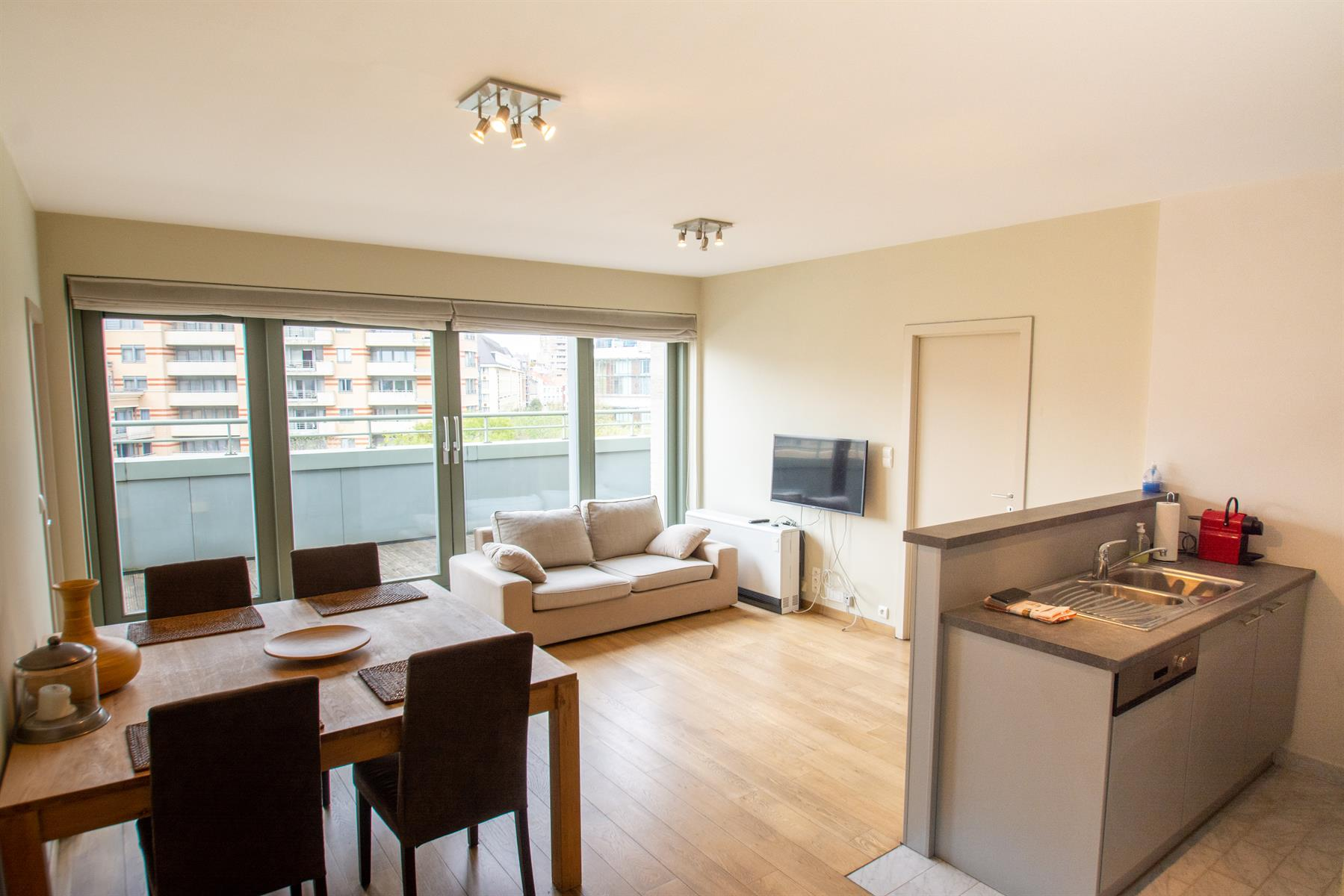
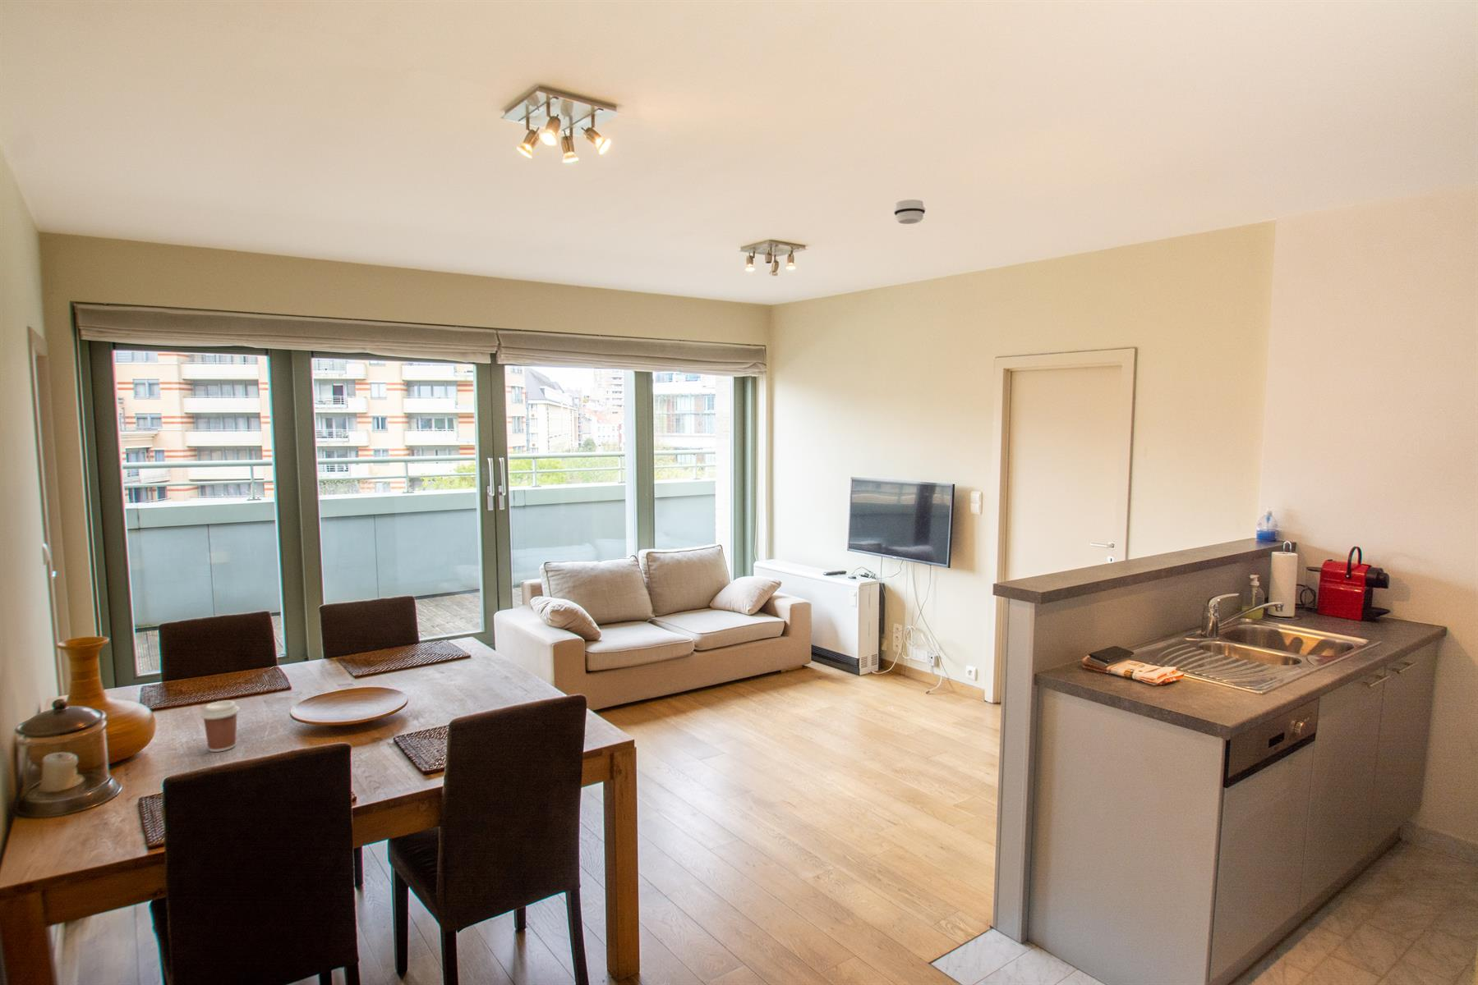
+ smoke detector (909, 212)
+ coffee cup (221, 726)
